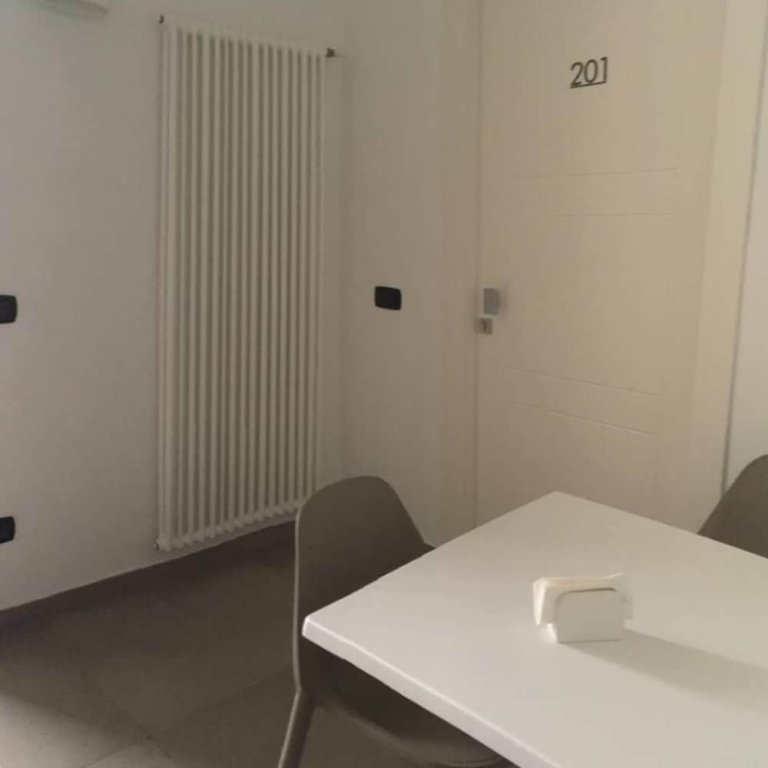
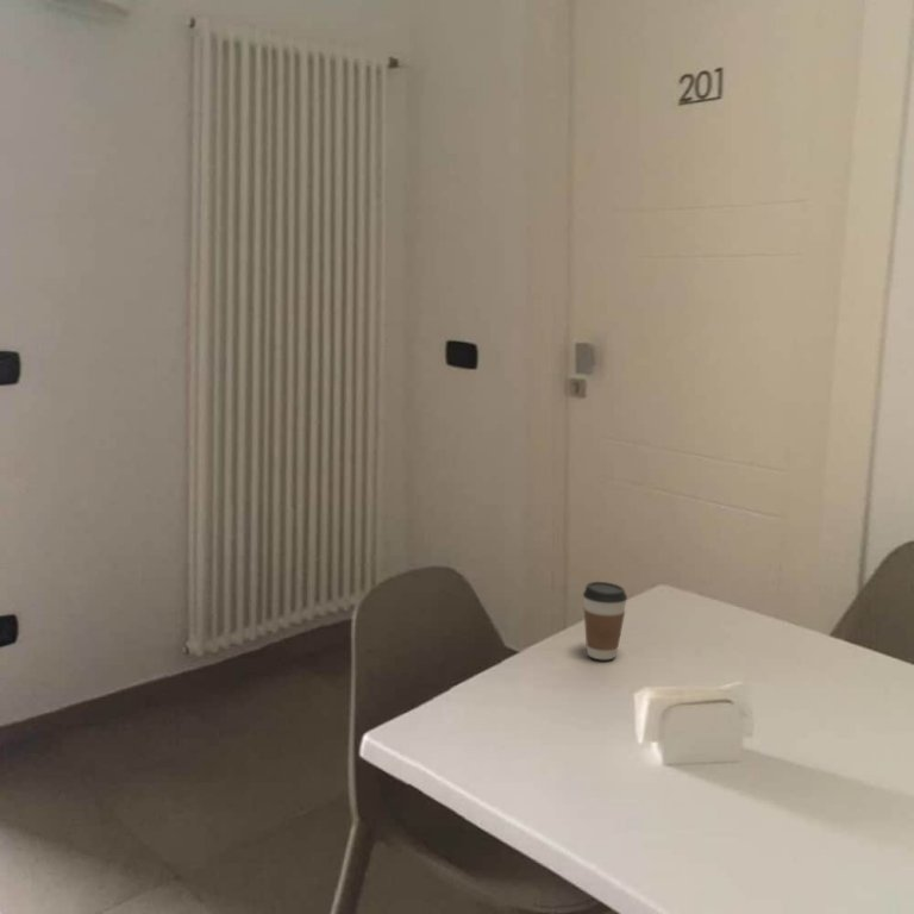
+ coffee cup (603, 620)
